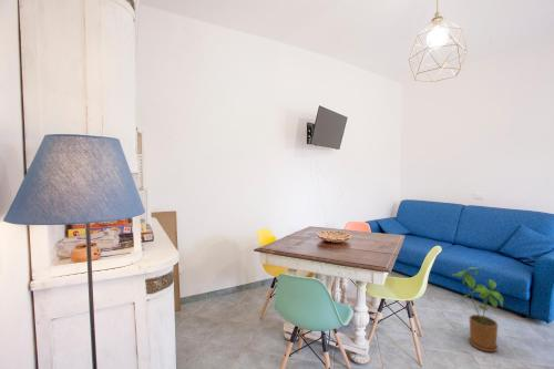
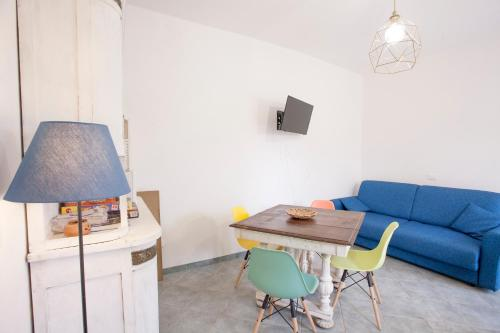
- house plant (483, 307)
